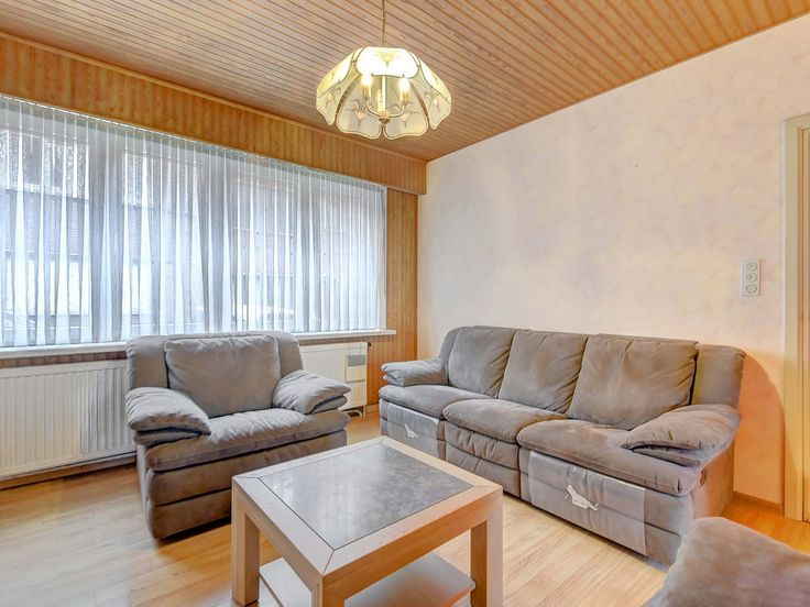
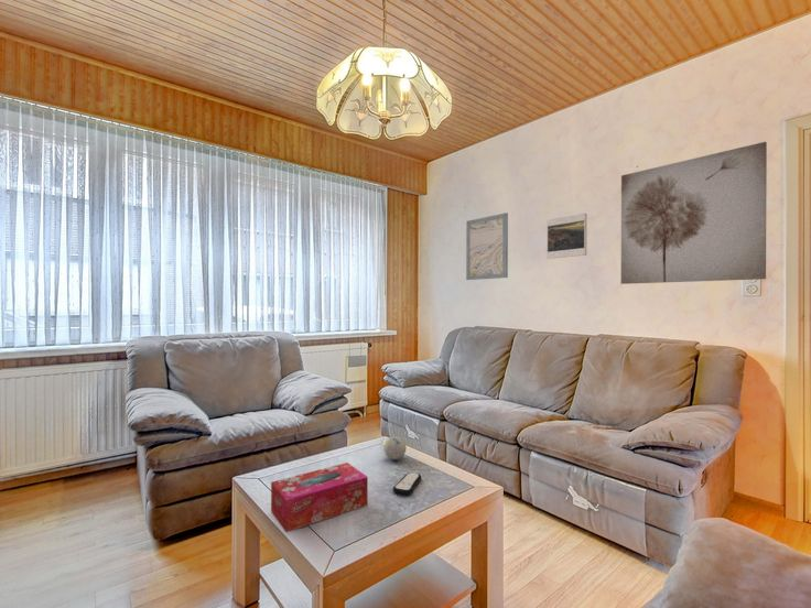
+ wall art (486, 248)
+ wall art (684, 220)
+ decorative ball (394, 447)
+ tissue box (320, 493)
+ remote control (408, 482)
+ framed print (565, 237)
